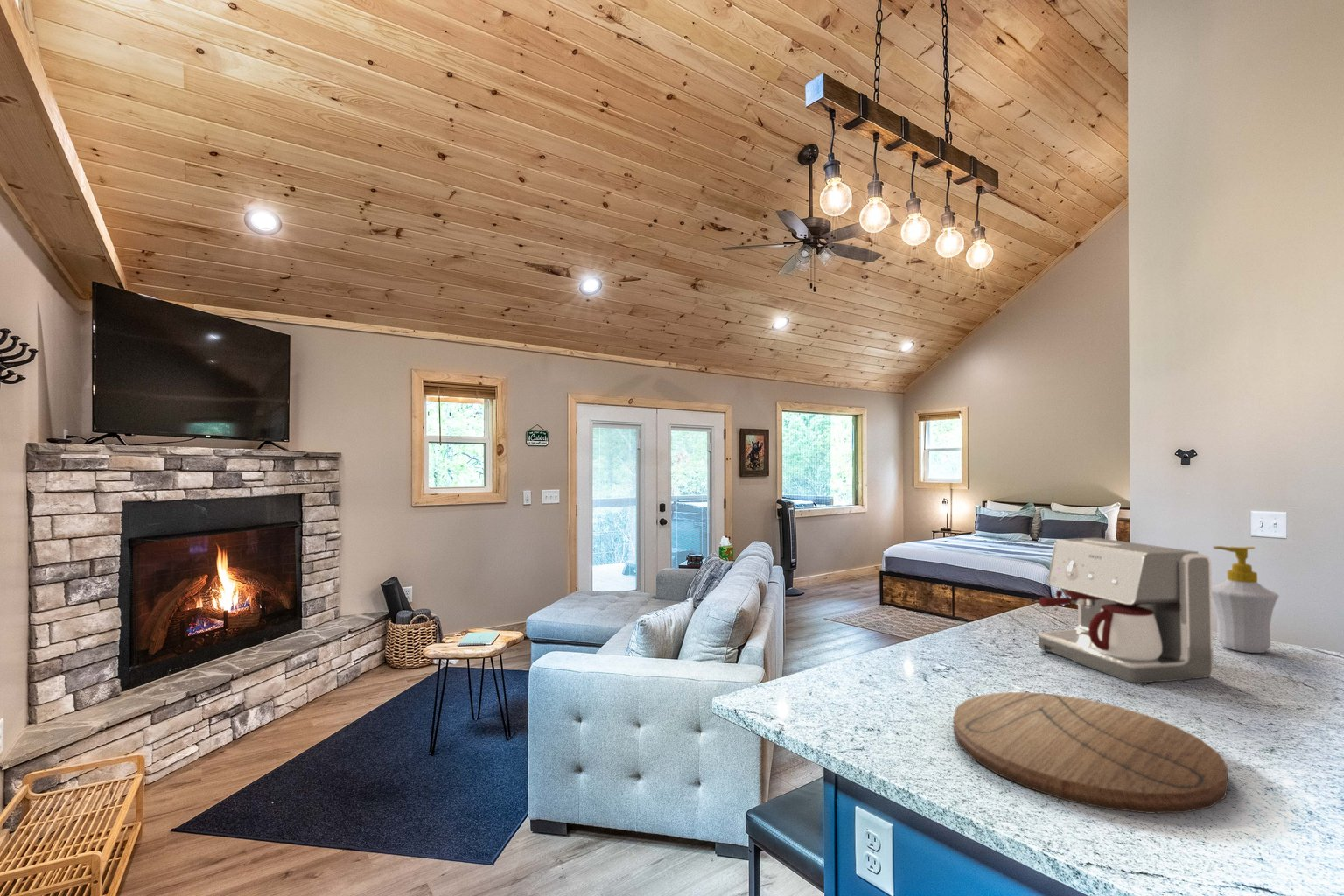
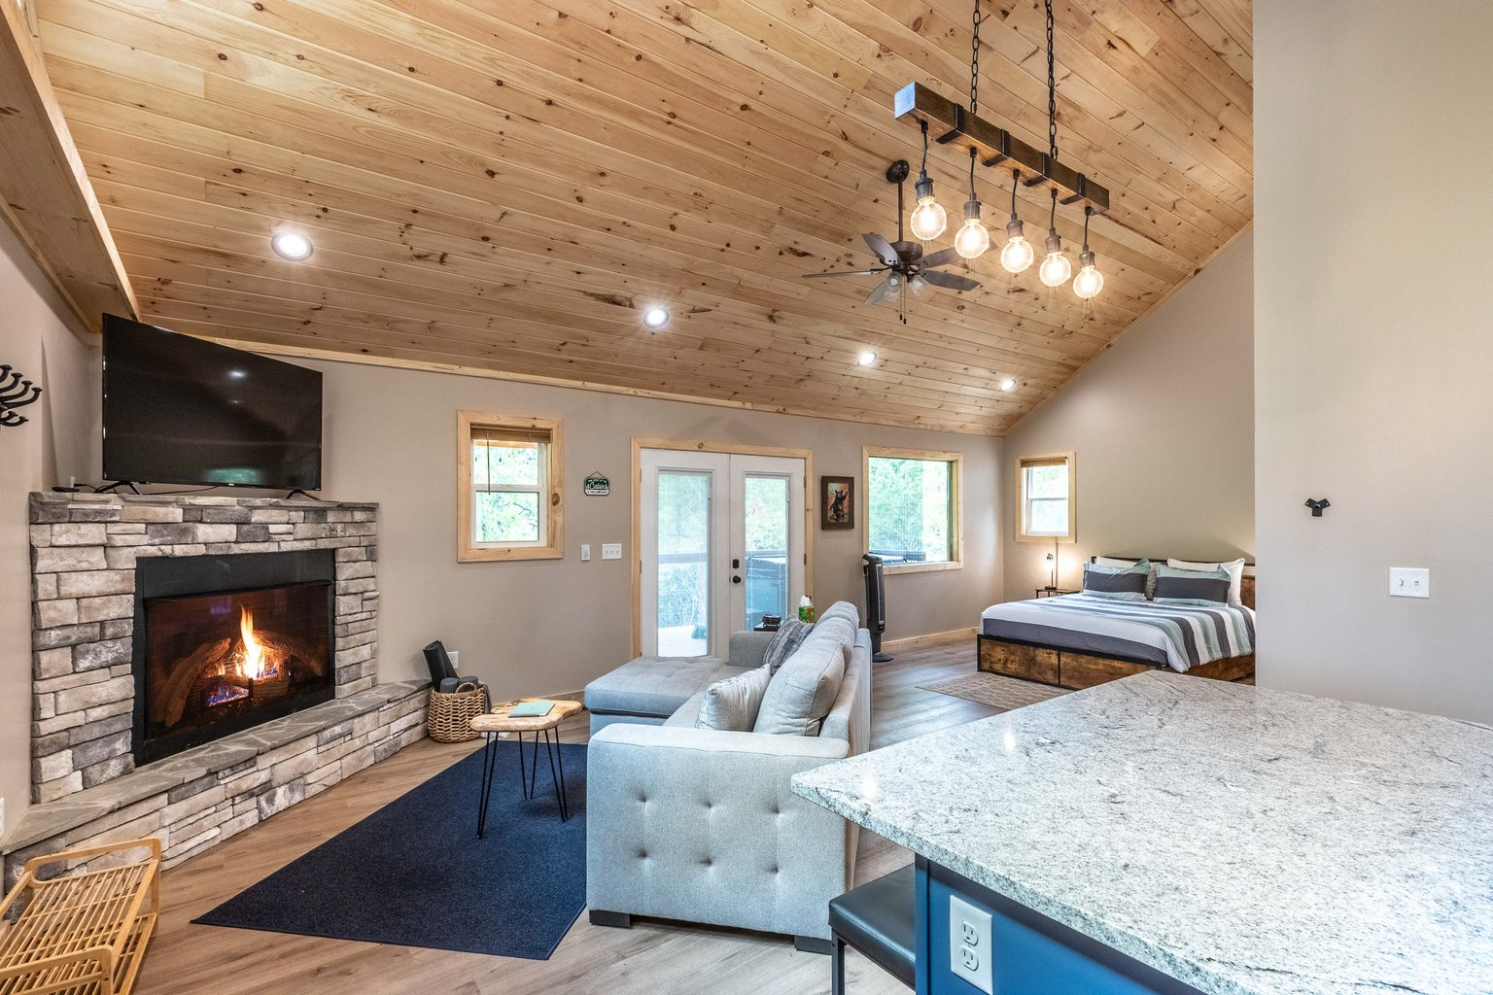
- soap bottle (1242, 597)
- coffee maker (1118, 603)
- cutting board (1077, 742)
